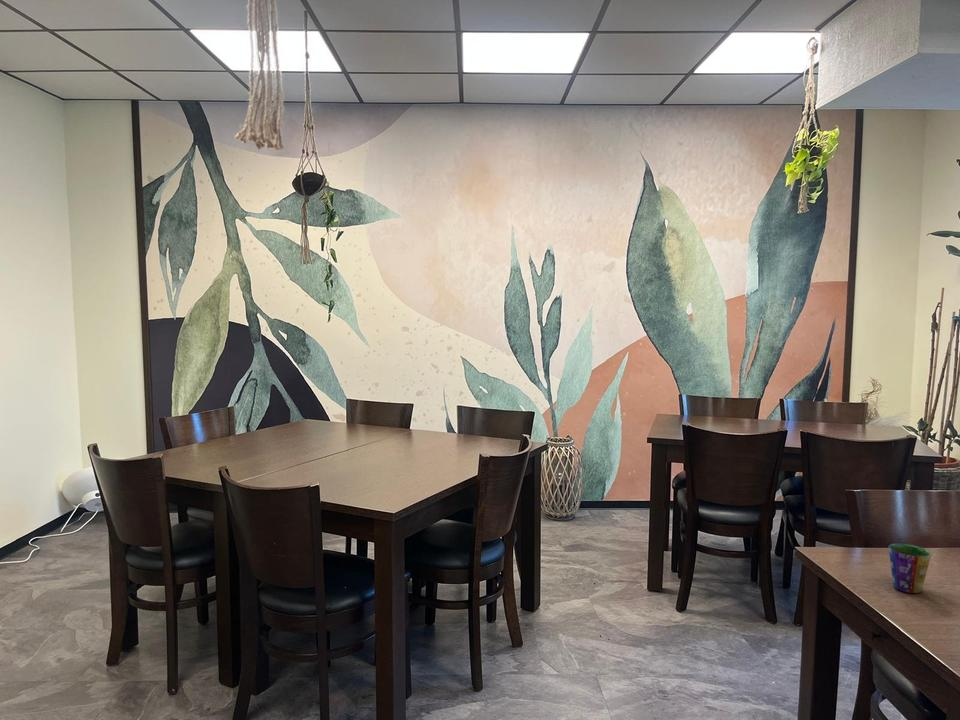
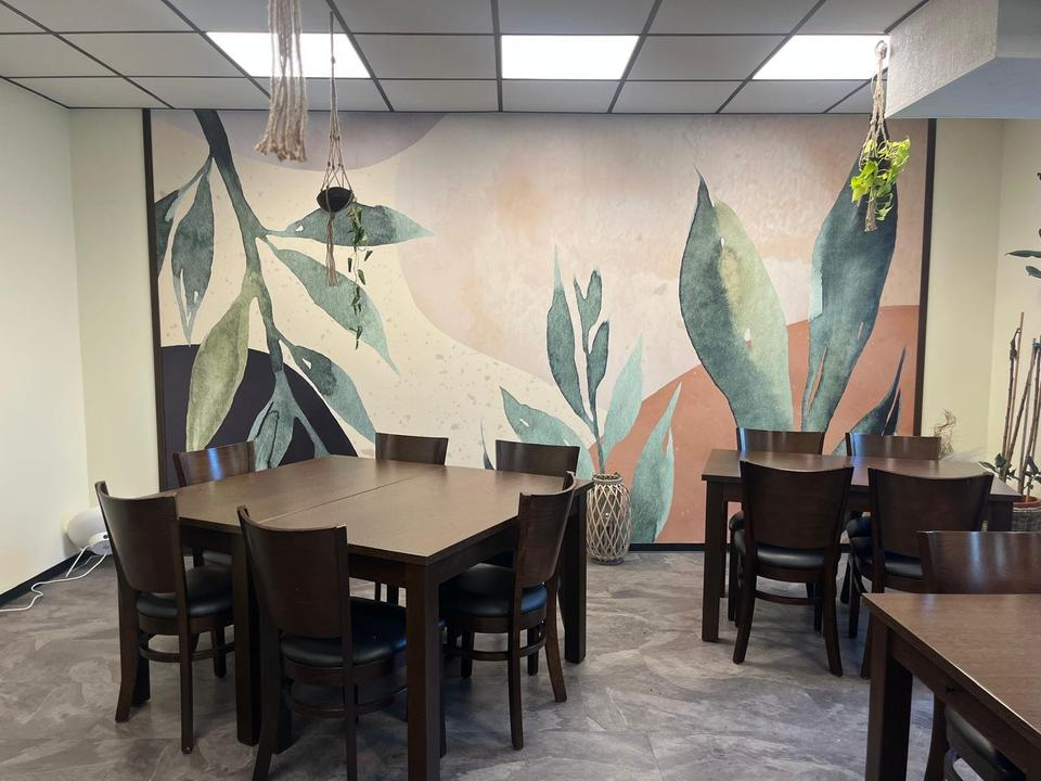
- cup (908, 571)
